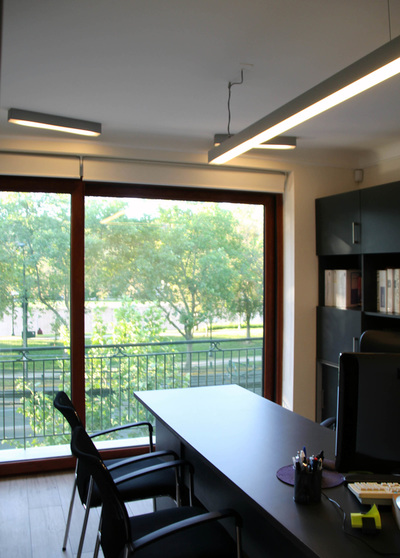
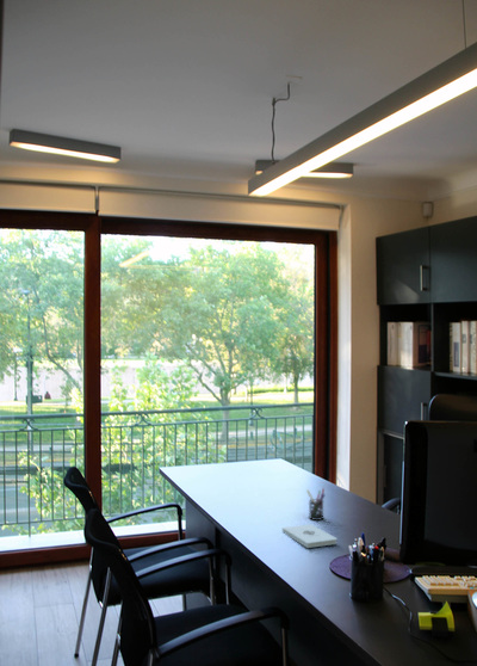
+ notepad (309, 535)
+ pen holder (317, 502)
